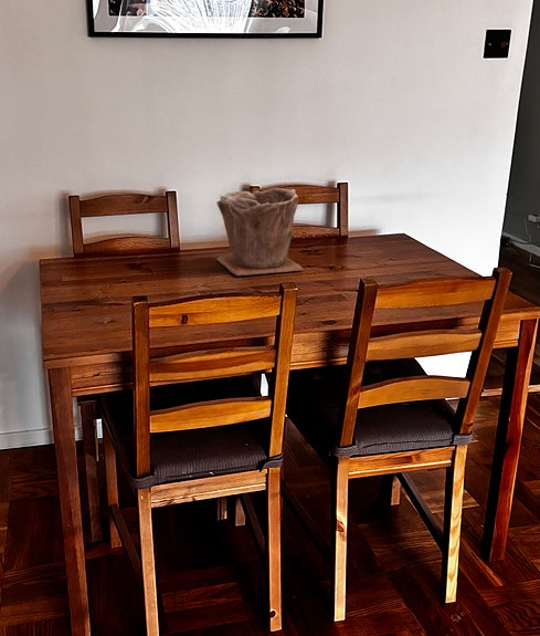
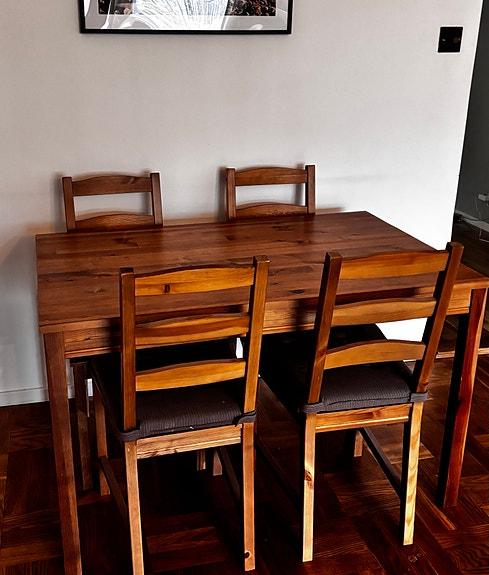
- plant pot (258, 228)
